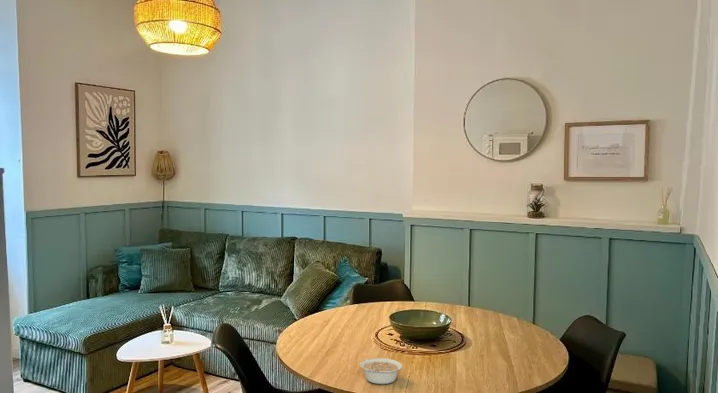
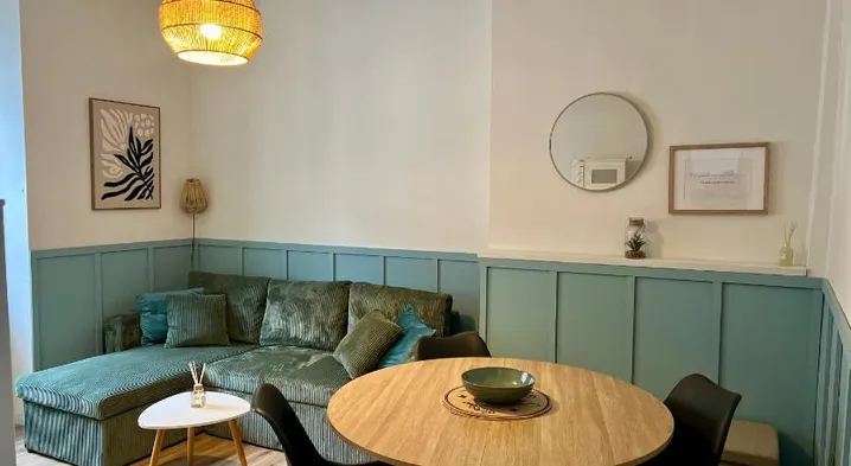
- legume (382, 370)
